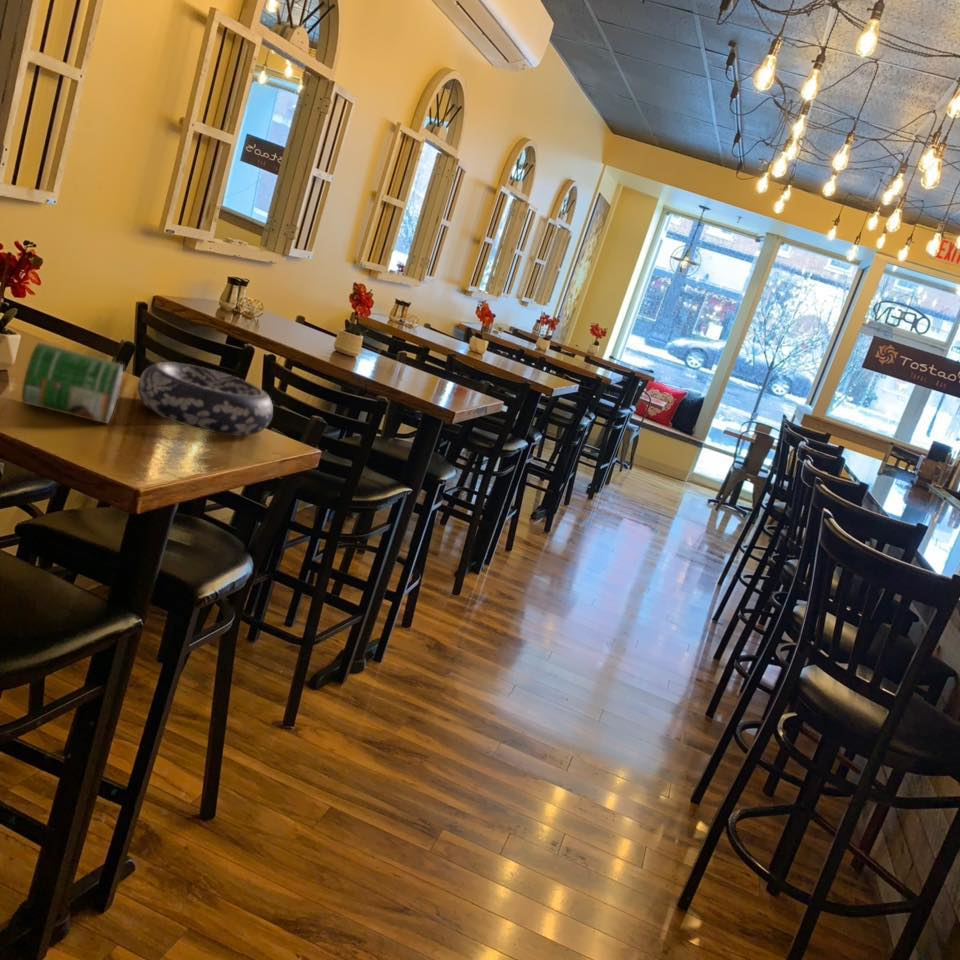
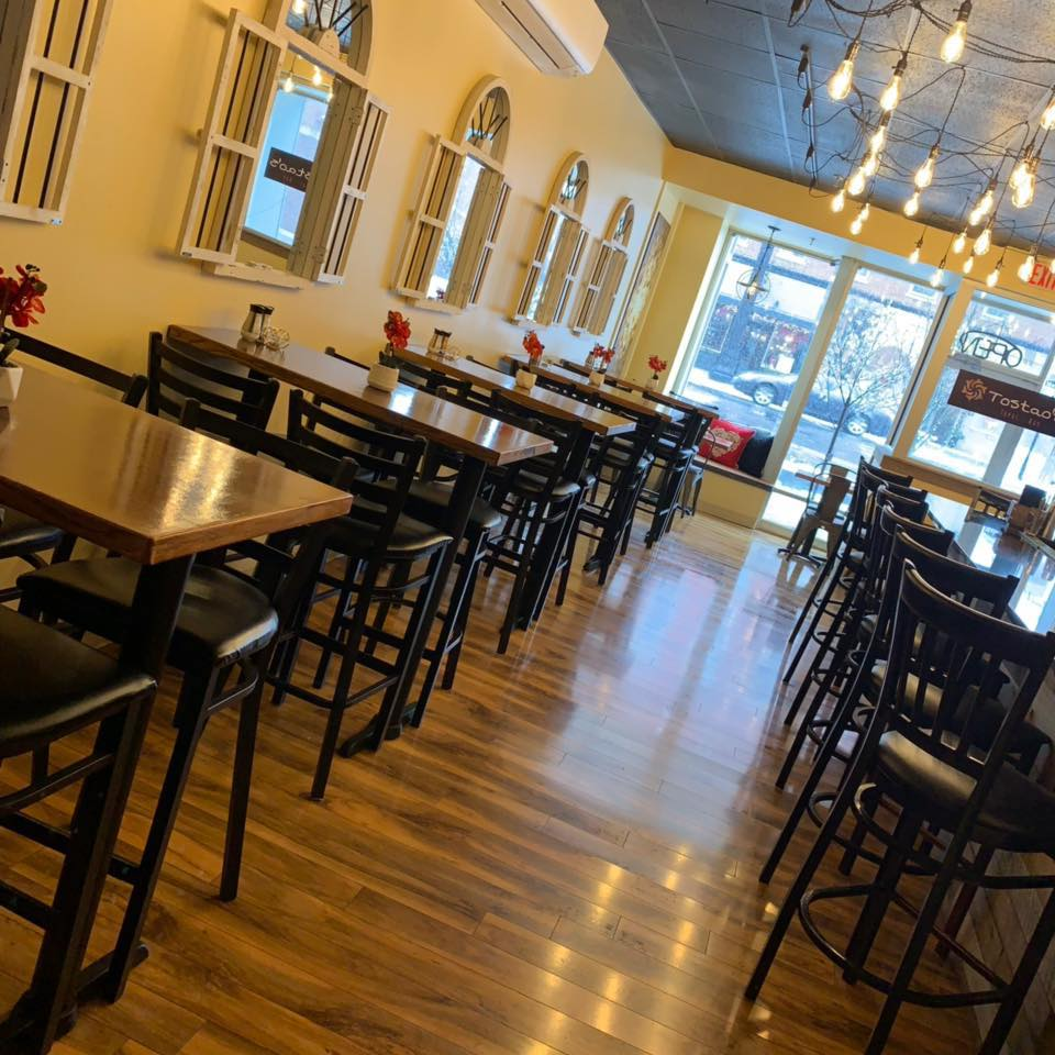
- decorative bowl (206, 399)
- can (74, 383)
